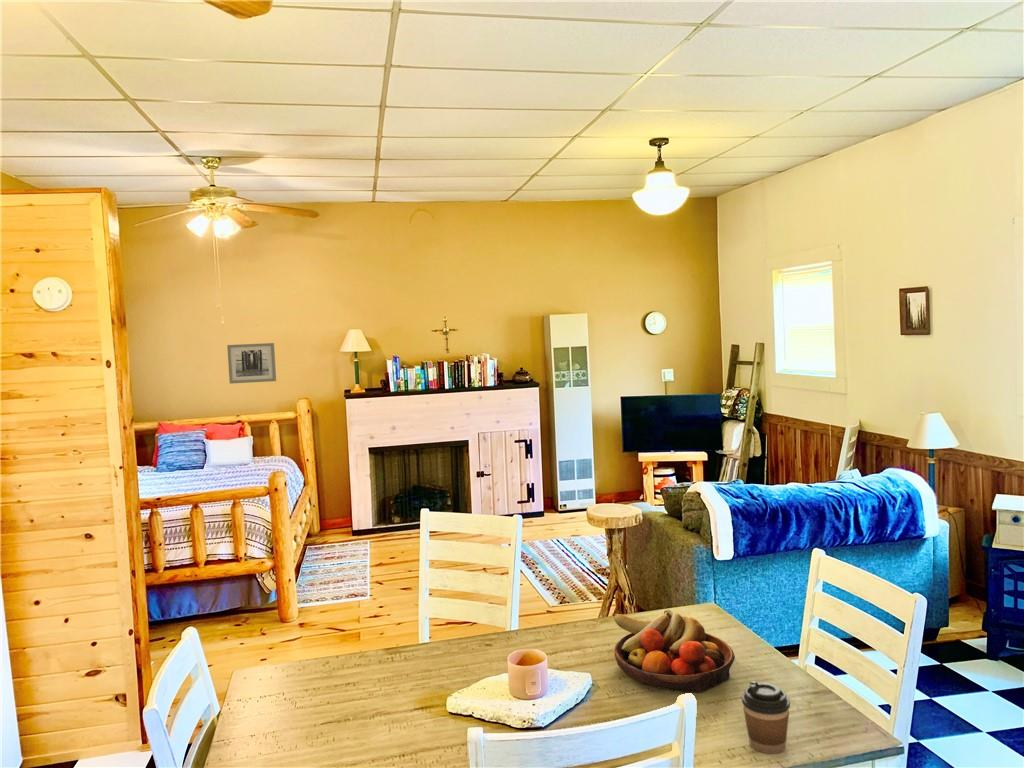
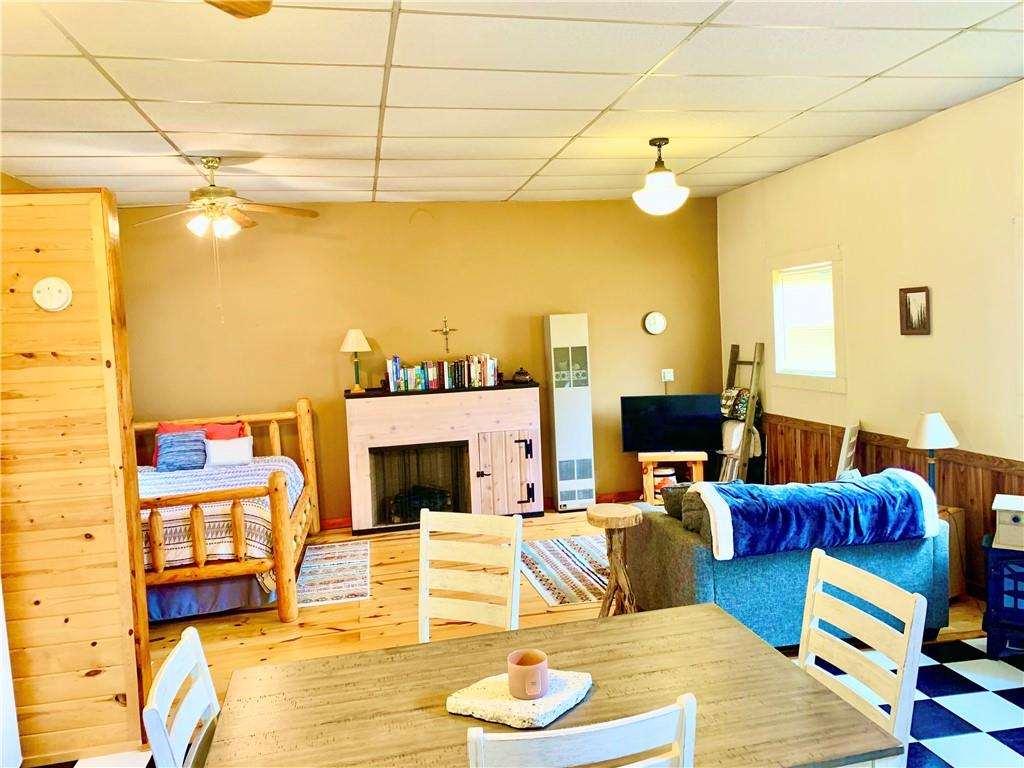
- coffee cup (766, 714)
- wall art (251, 363)
- fruit bowl (671, 645)
